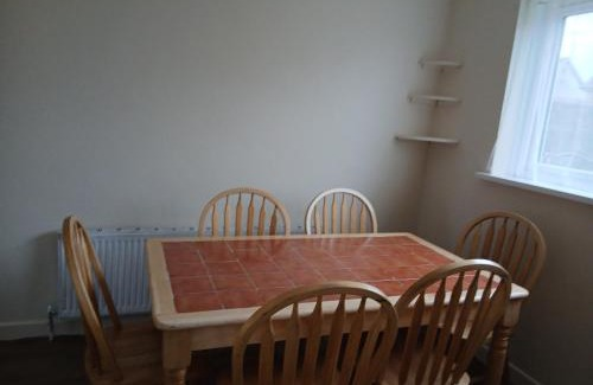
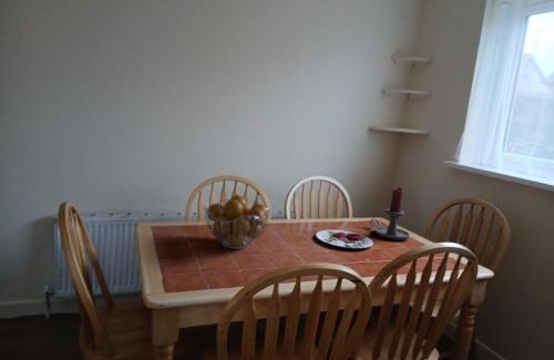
+ plate (343, 237)
+ fruit basket (236, 220)
+ candle holder (390, 210)
